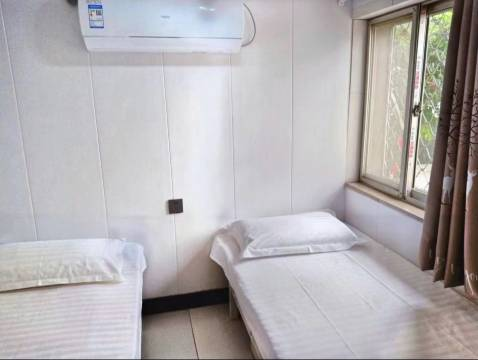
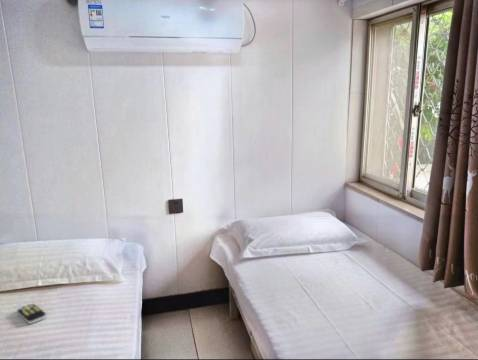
+ remote control (31, 313)
